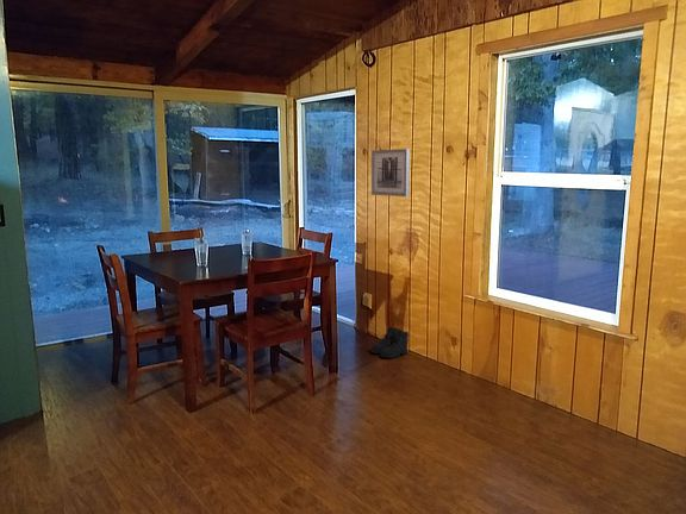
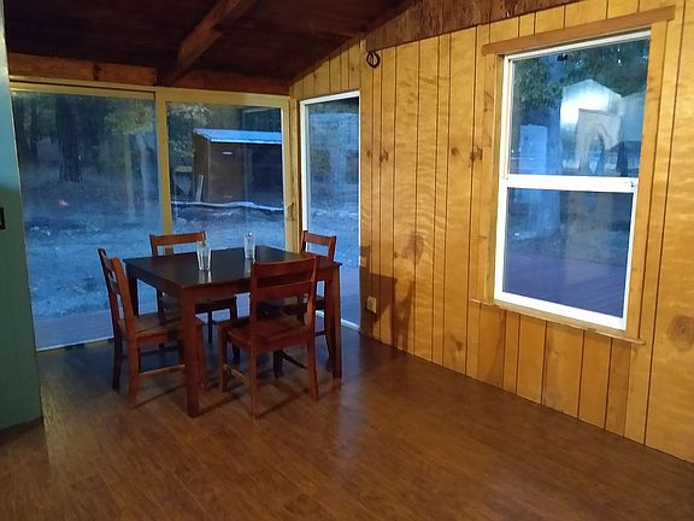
- boots (389, 340)
- wall art (389, 173)
